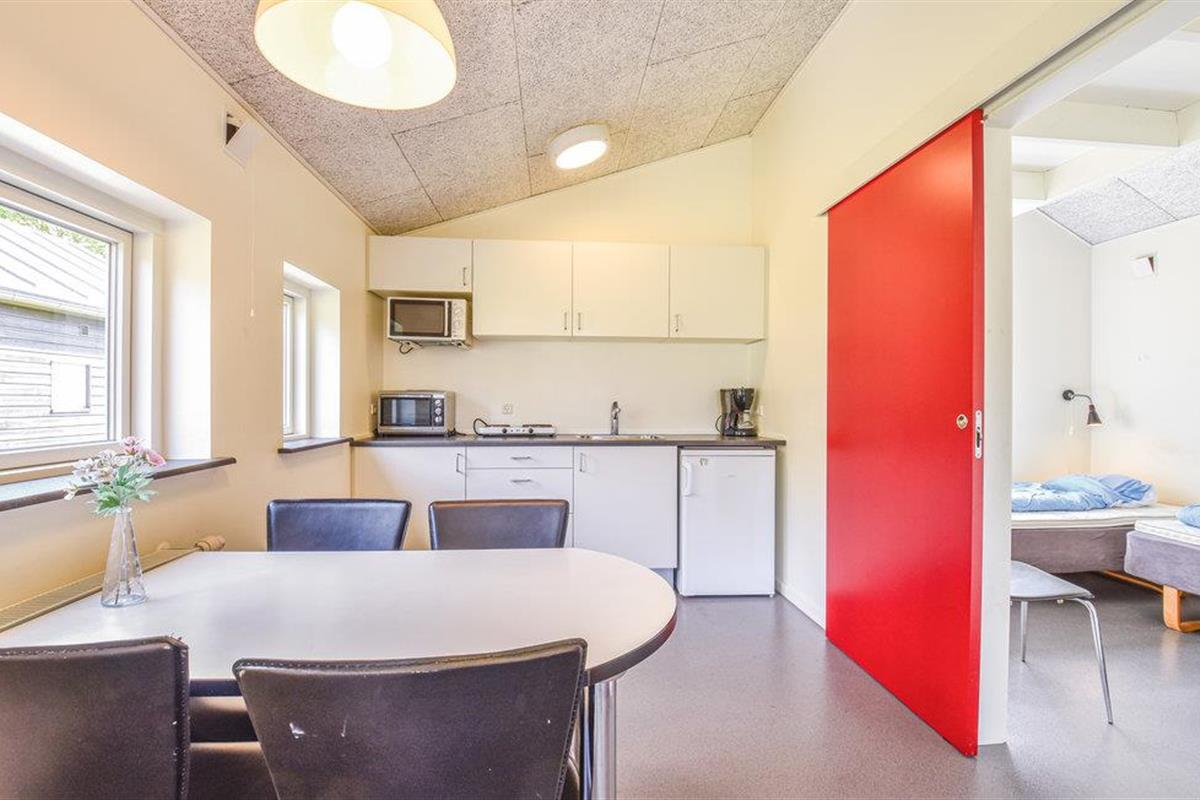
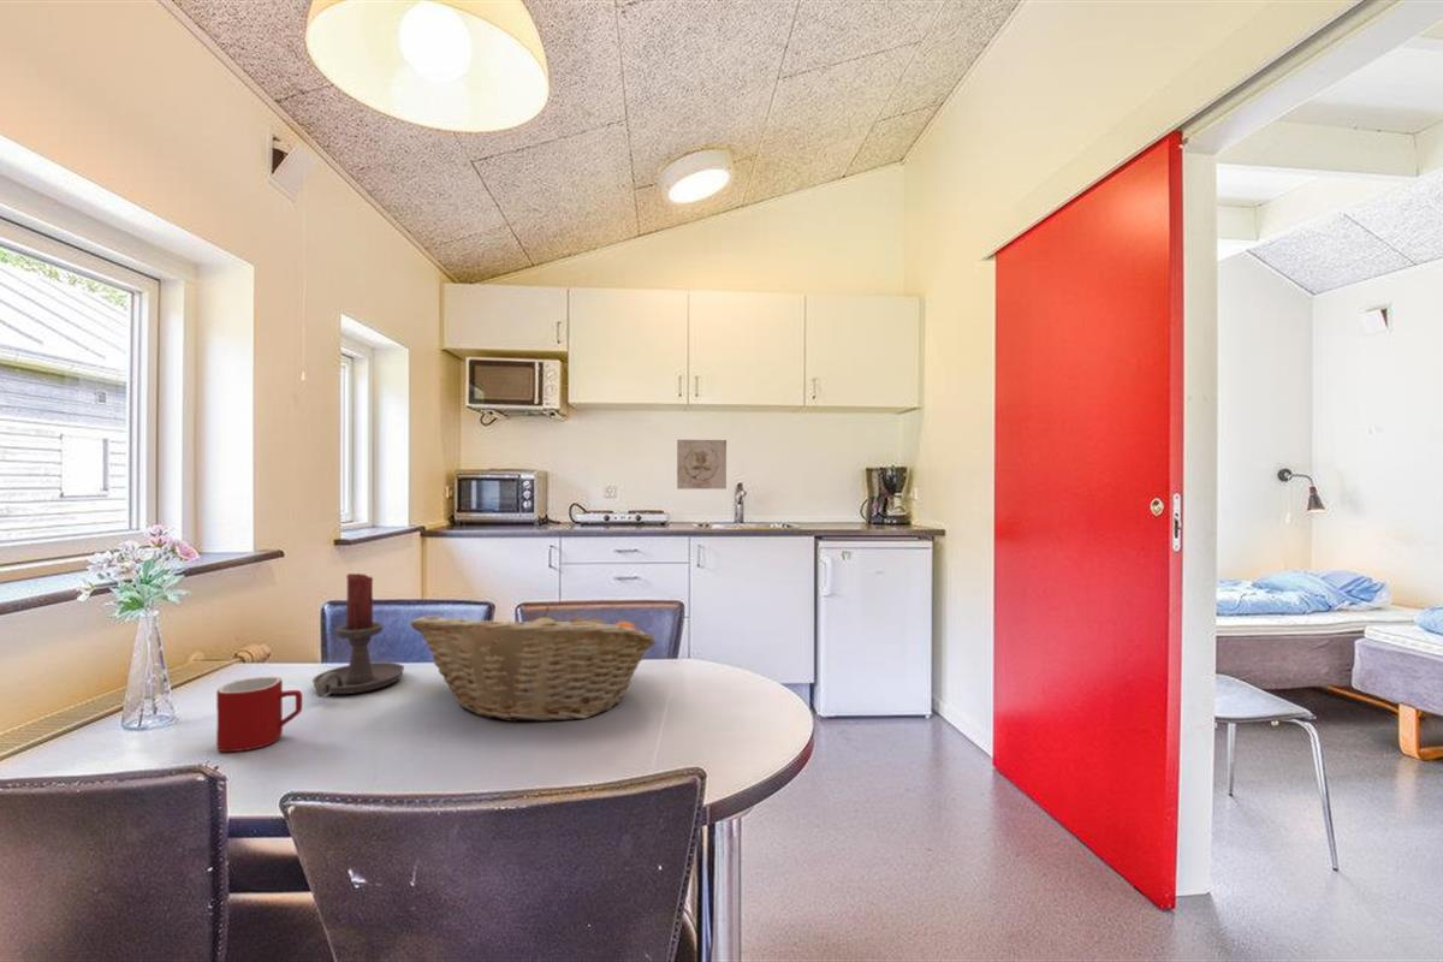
+ decorative tile (701, 464)
+ mug (261, 712)
+ candle holder (352, 630)
+ fruit basket (536, 651)
